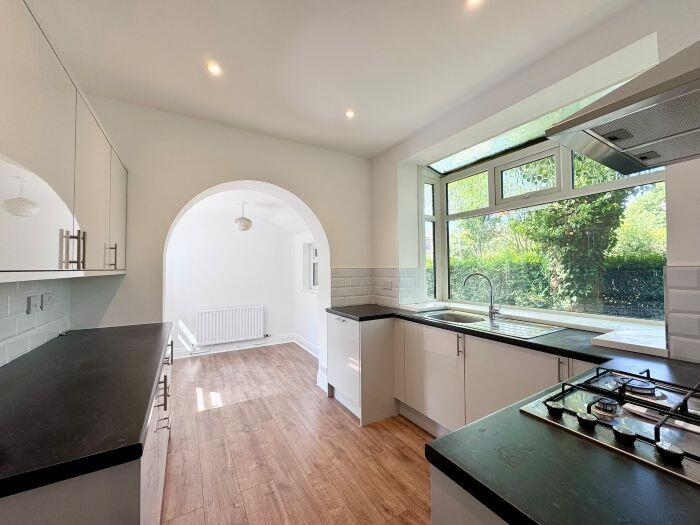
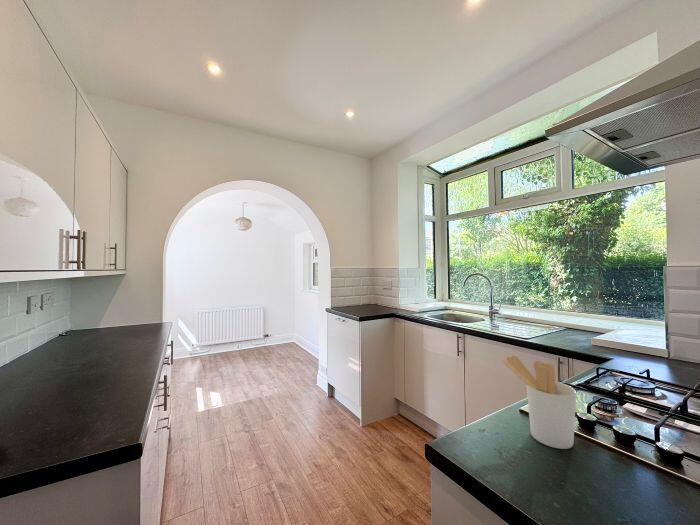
+ utensil holder (537, 396)
